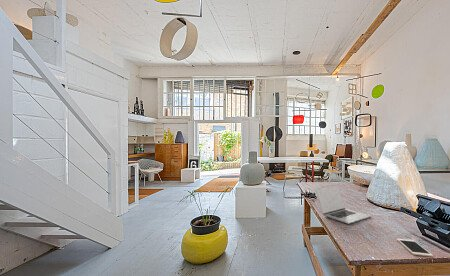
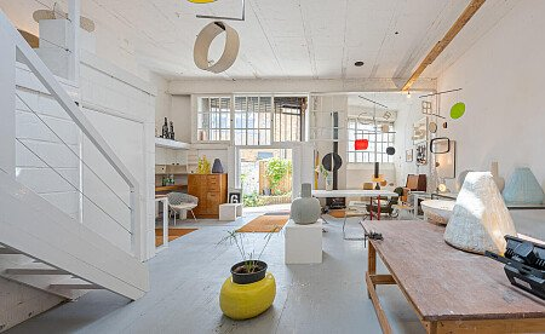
- cell phone (413, 246)
- laptop (342, 202)
